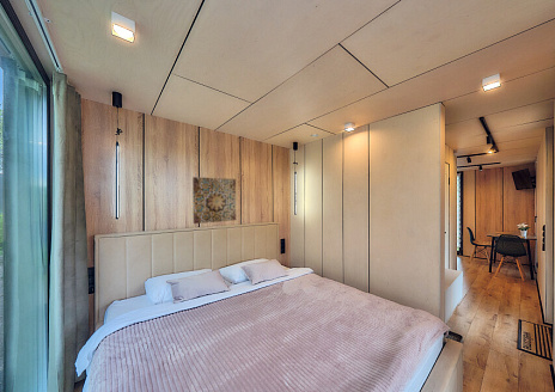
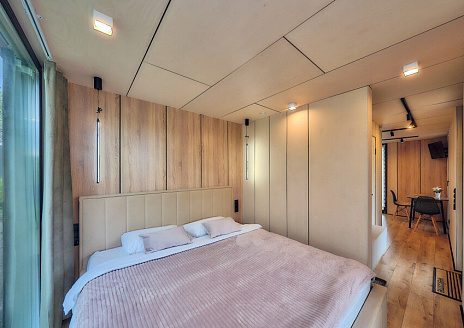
- wall art (215, 200)
